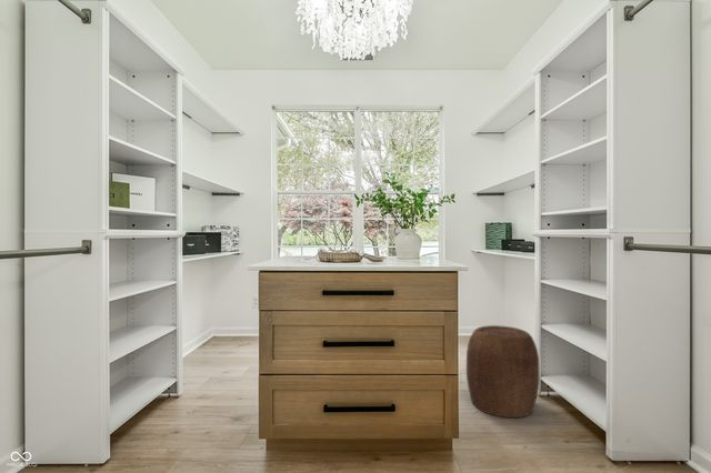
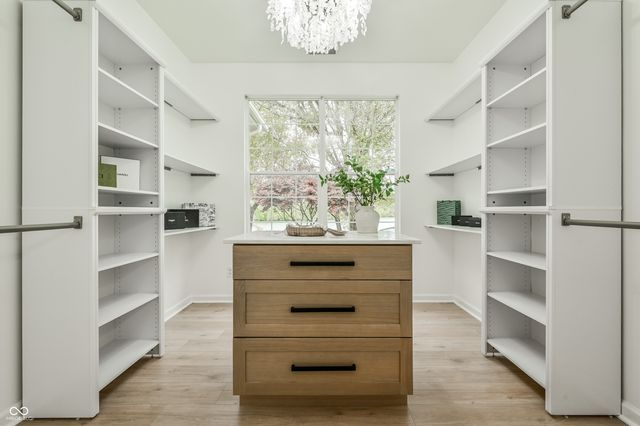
- stool (501, 368)
